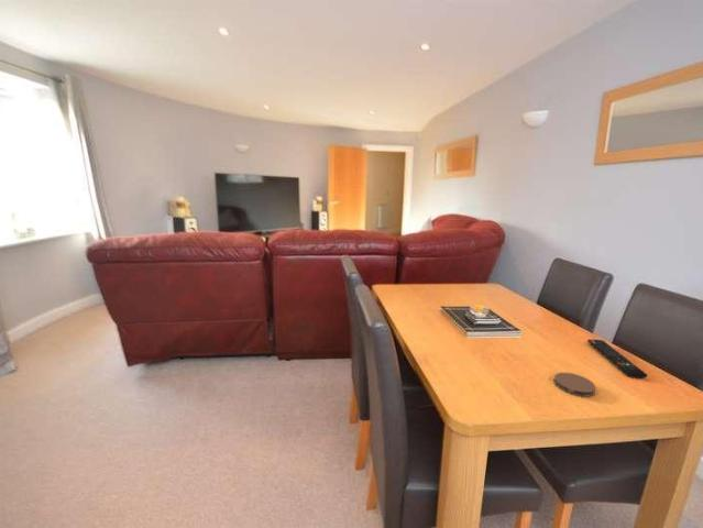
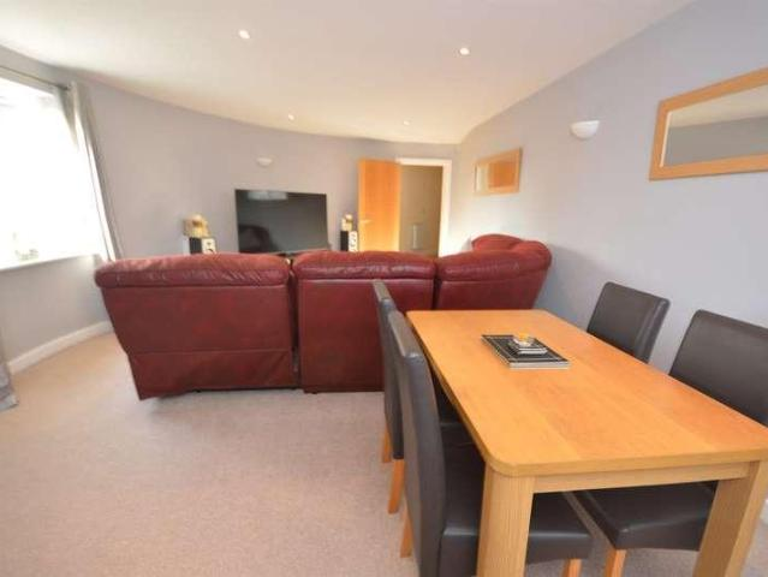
- coaster (573, 384)
- remote control (613, 356)
